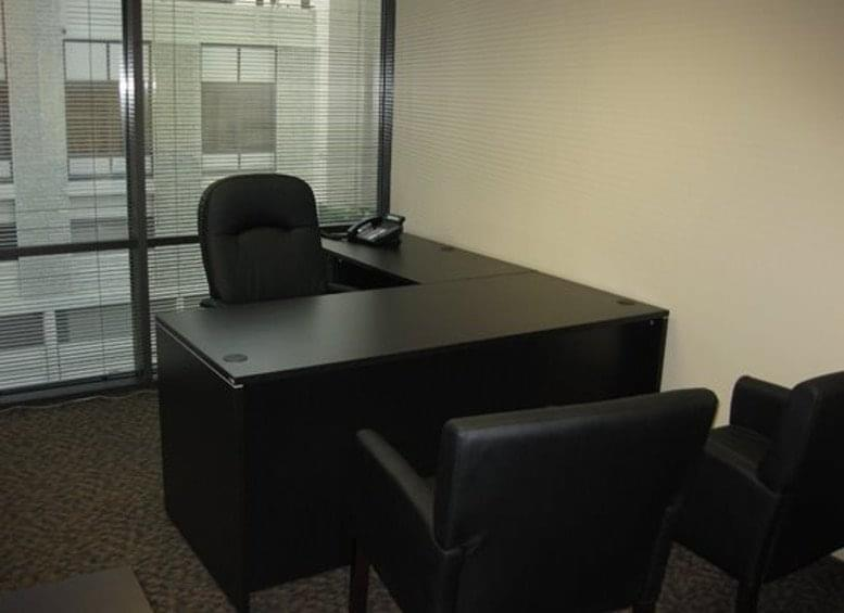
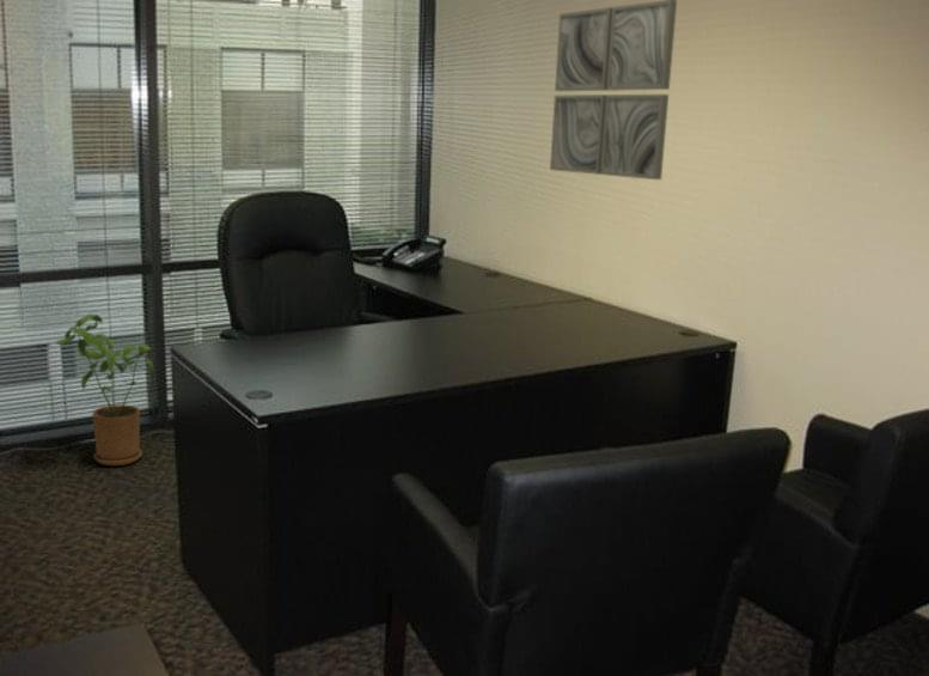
+ wall art (607, 90)
+ house plant (111, 386)
